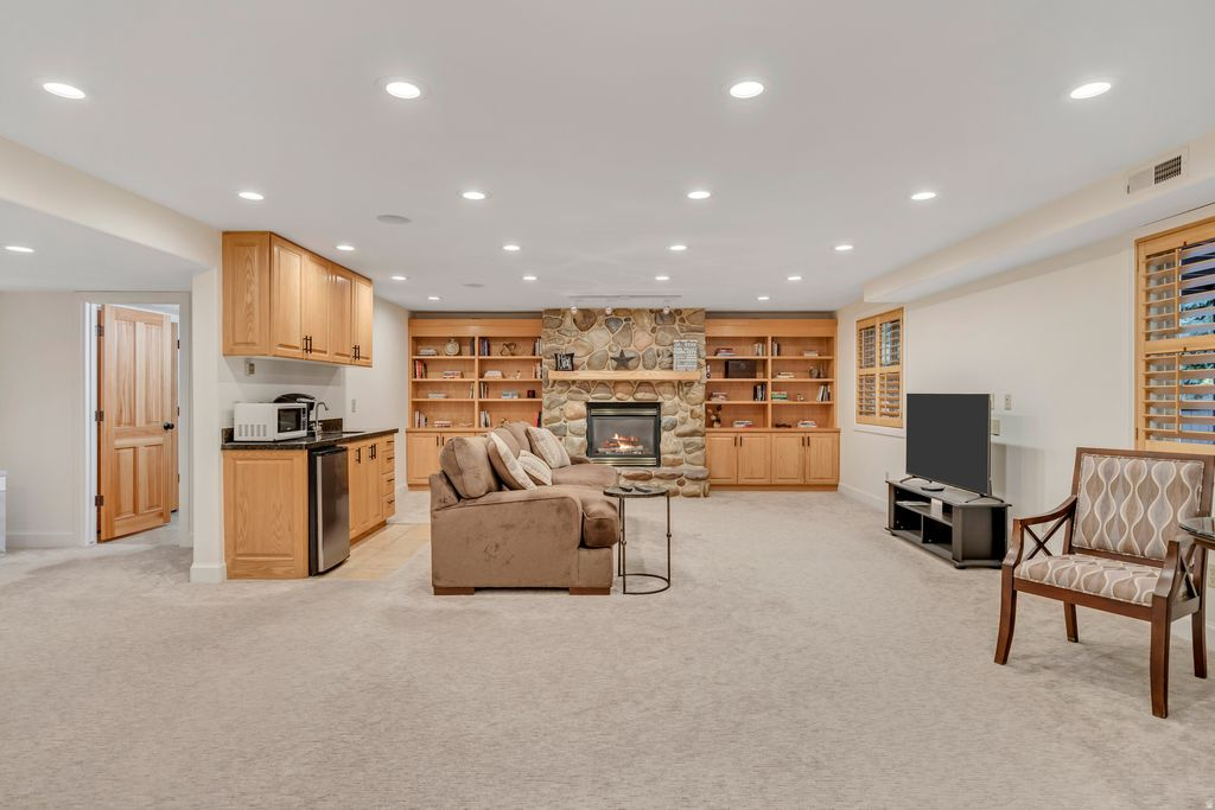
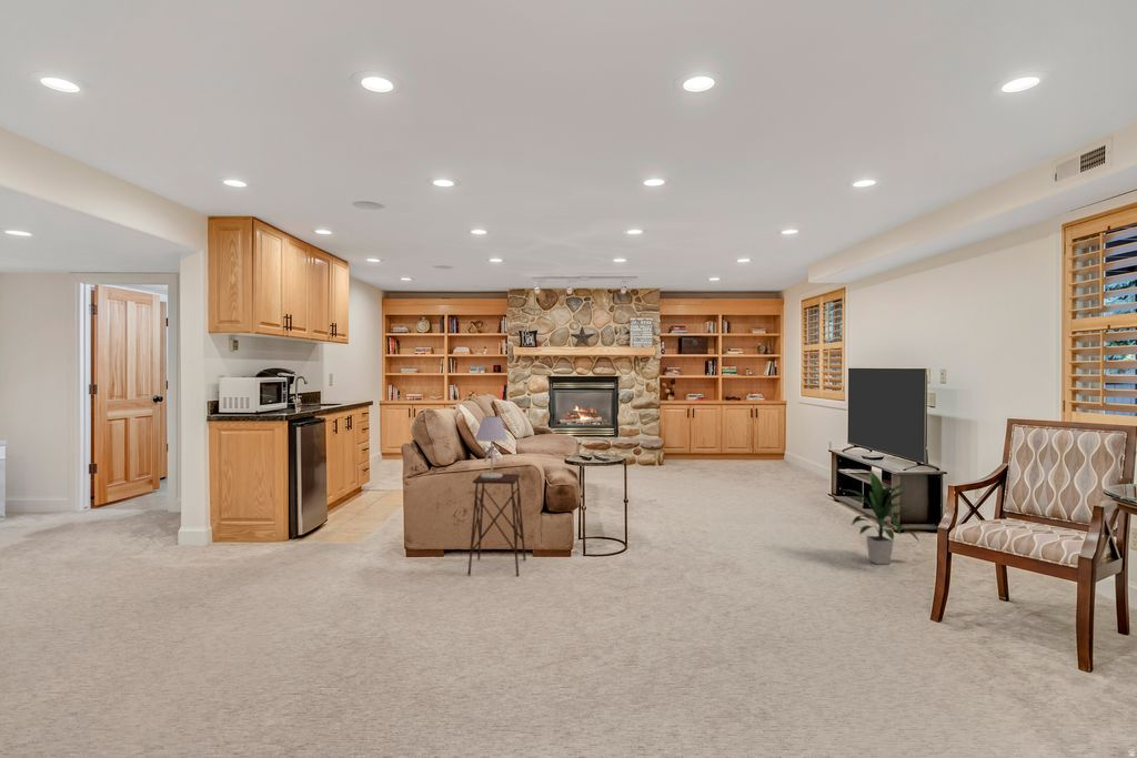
+ side table (496, 524)
+ indoor plant (883, 518)
+ table lamp (491, 446)
